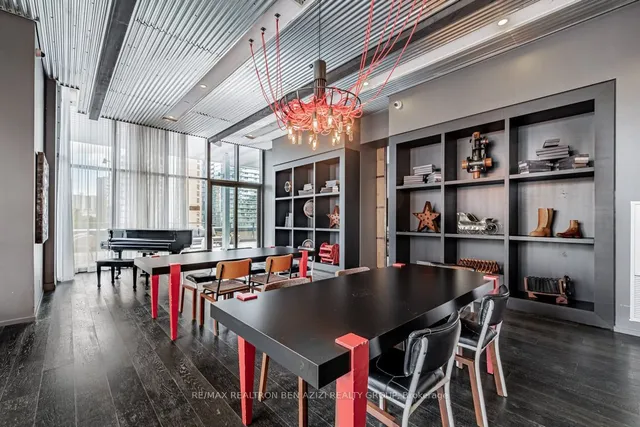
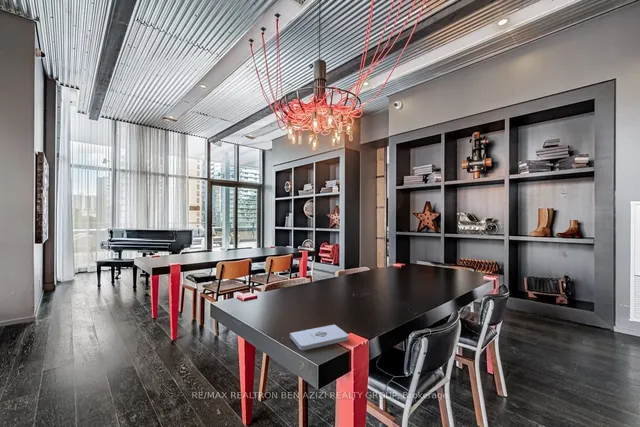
+ notepad (319, 336)
